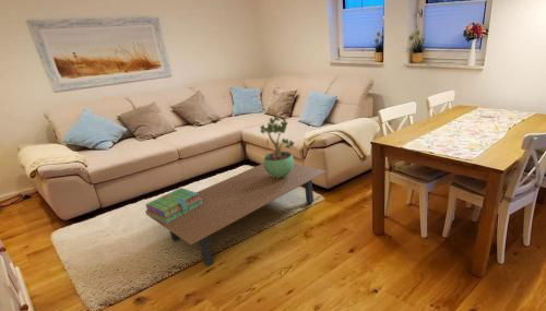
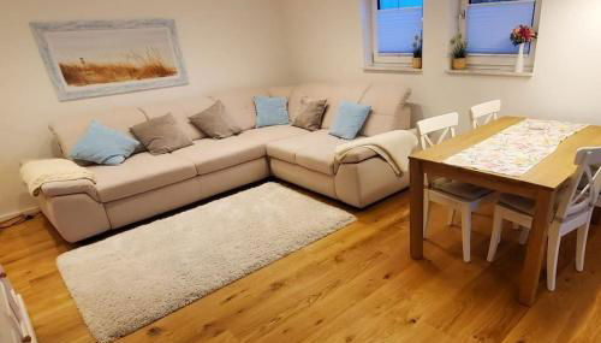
- coffee table (245, 205)
- stack of books (174, 203)
- potted plant (275, 147)
